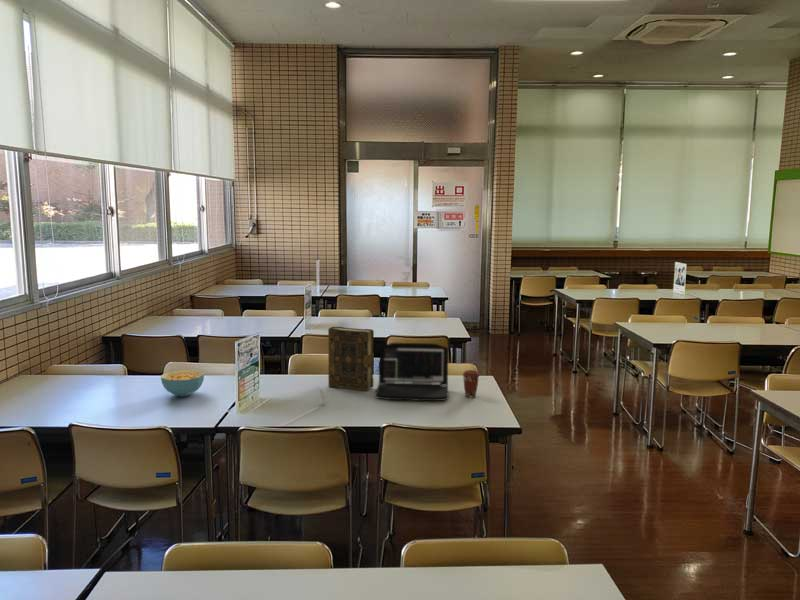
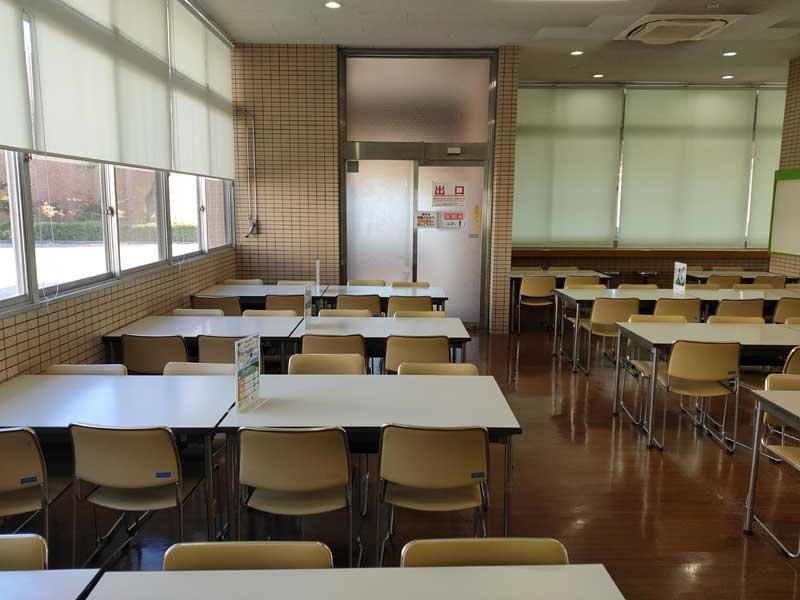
- coffee cup (470, 383)
- cereal bowl (183, 384)
- book (350, 358)
- laptop (412, 370)
